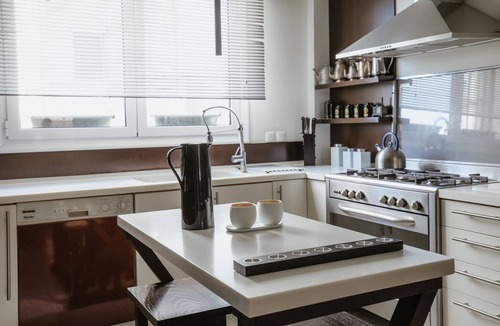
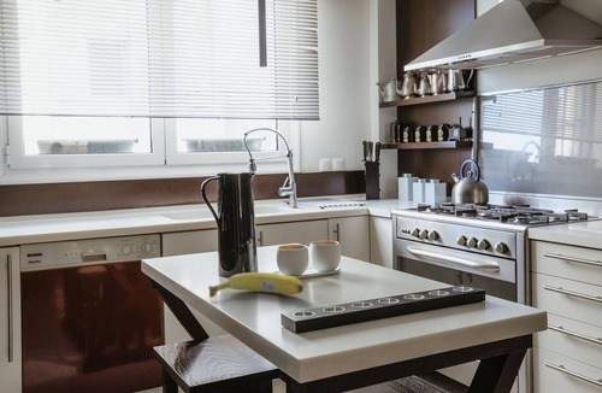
+ fruit (253, 286)
